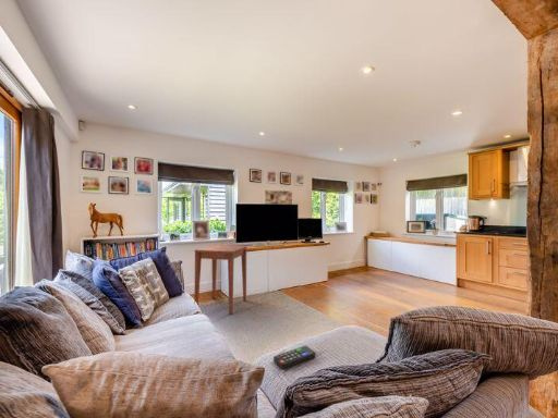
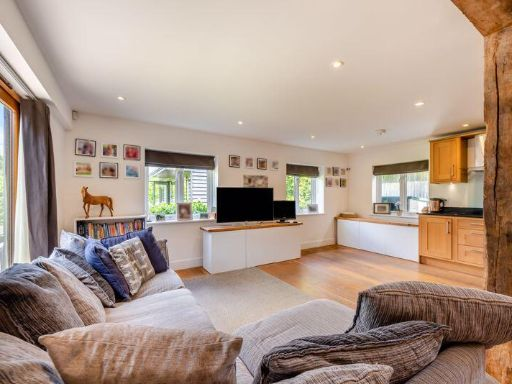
- remote control (294, 356)
- side table (216, 276)
